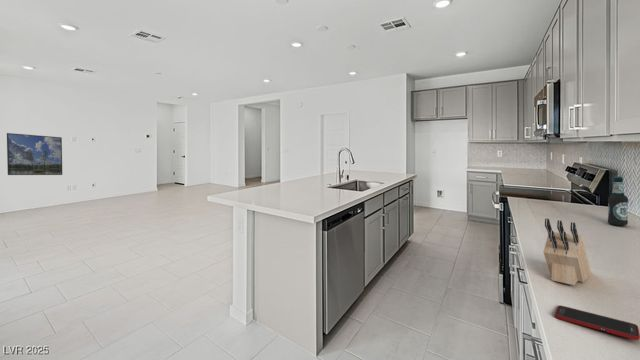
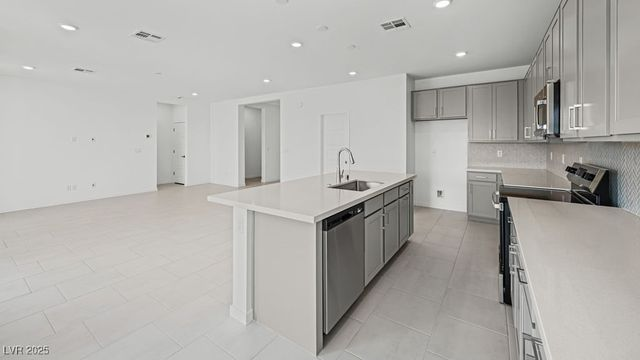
- bottle (617, 200)
- knife block (567, 247)
- cell phone (594, 321)
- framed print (36, 155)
